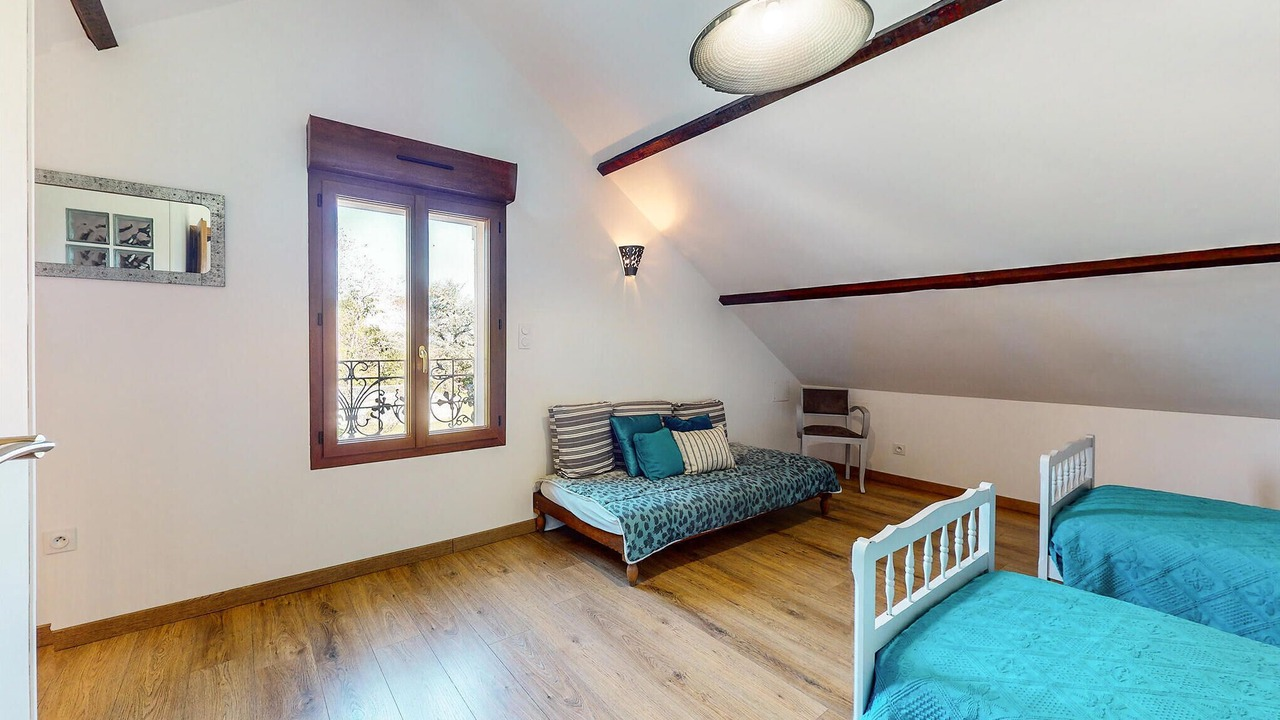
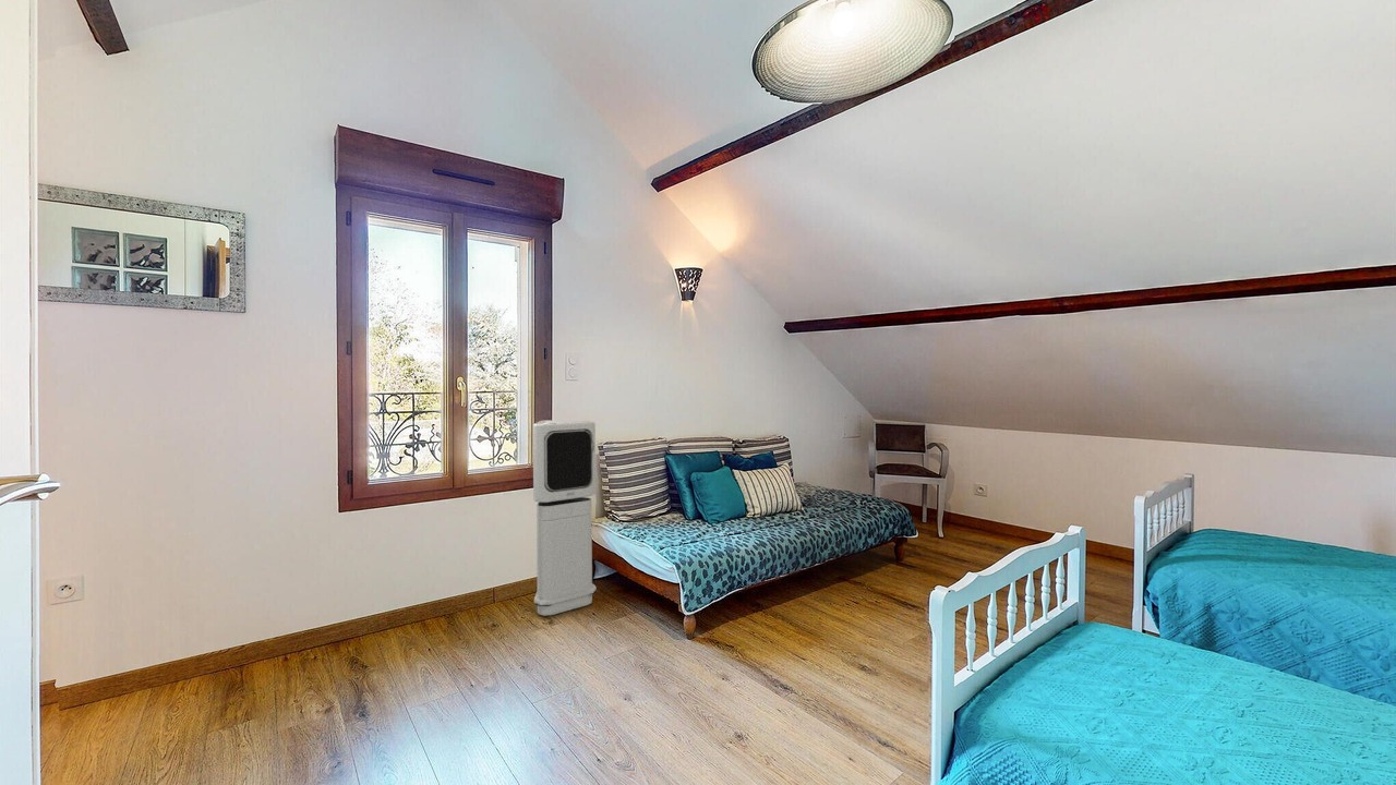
+ air purifier (556, 511)
